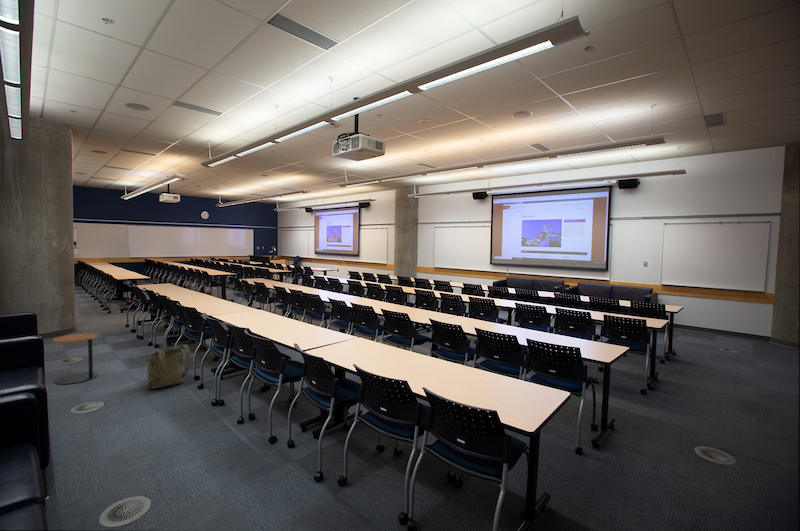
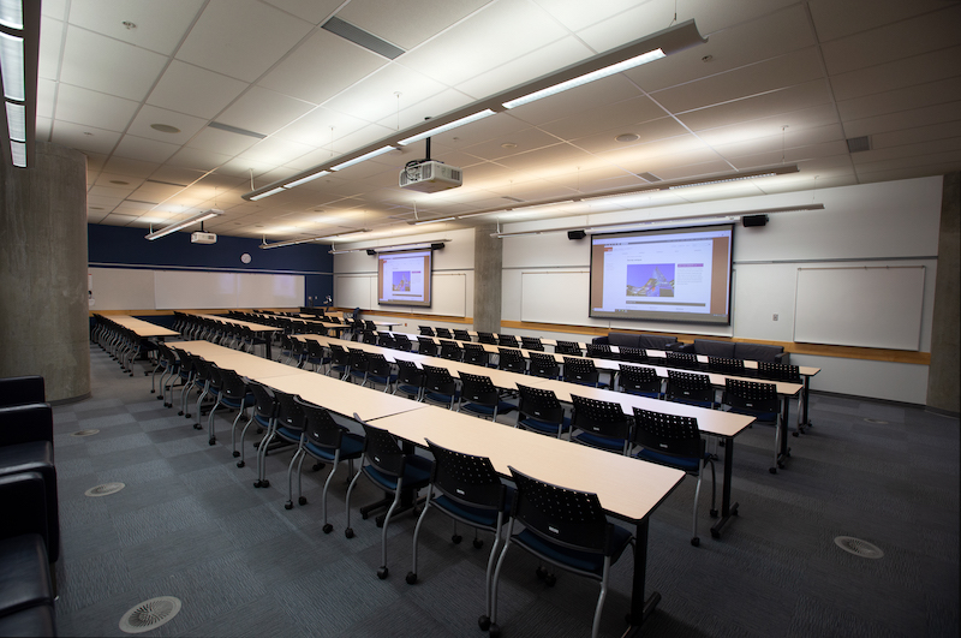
- backpack (168, 365)
- side table (88, 357)
